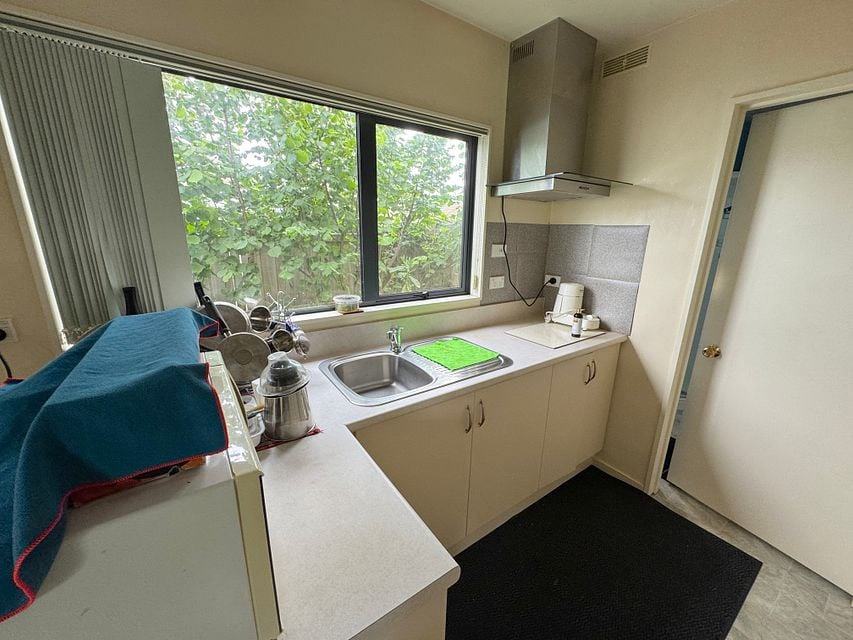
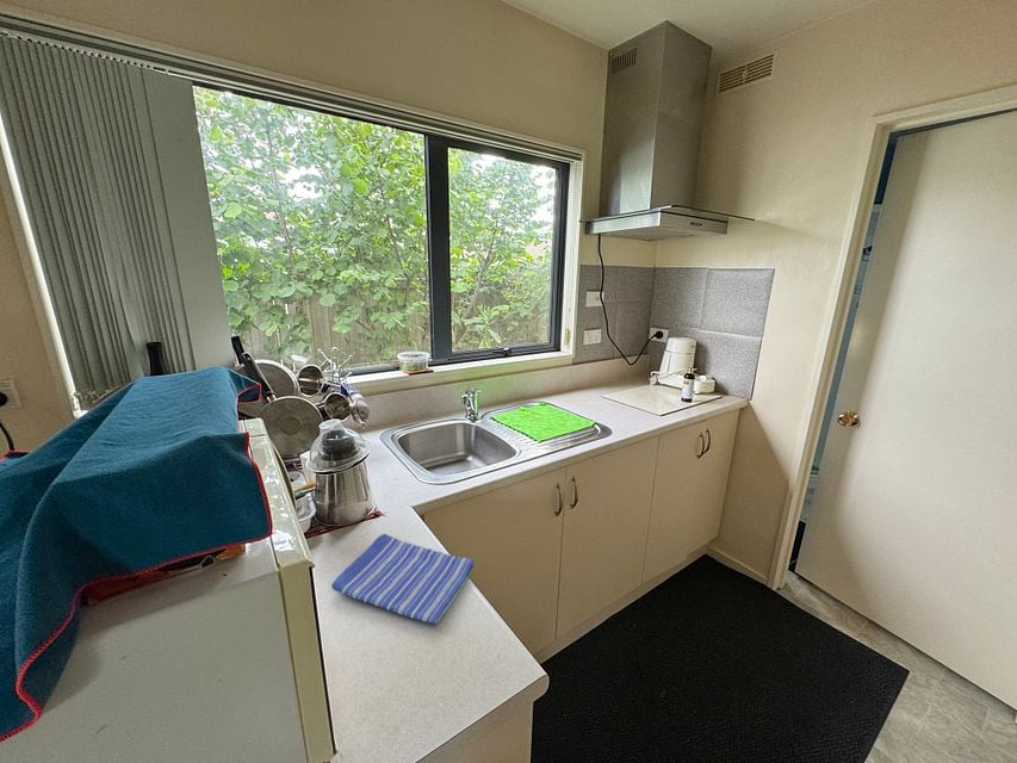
+ dish towel (405, 573)
